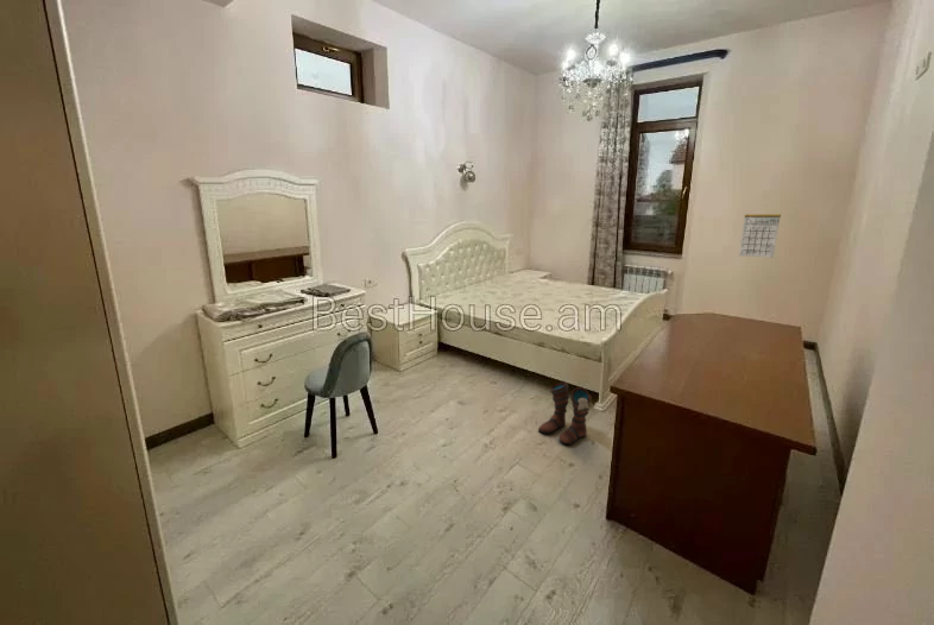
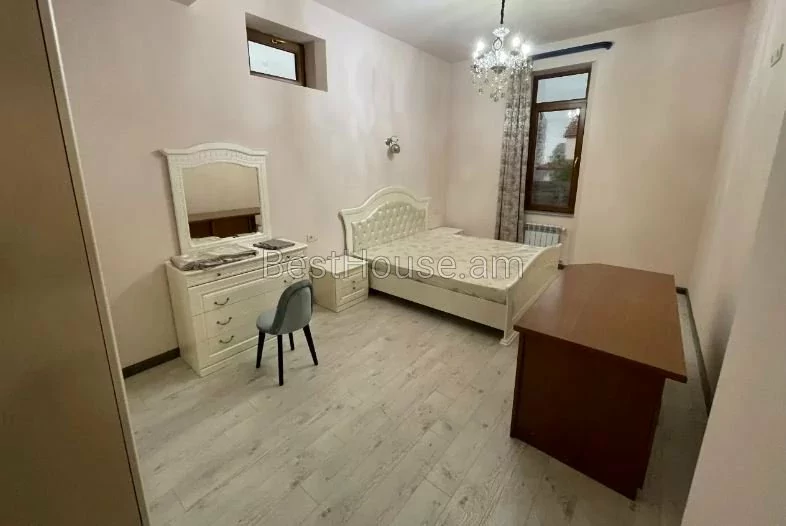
- boots (566, 410)
- calendar (759, 231)
